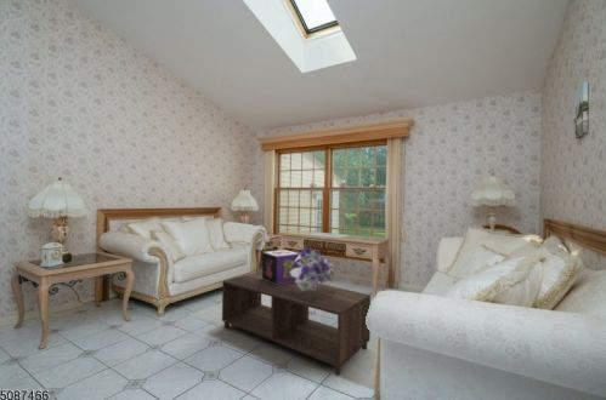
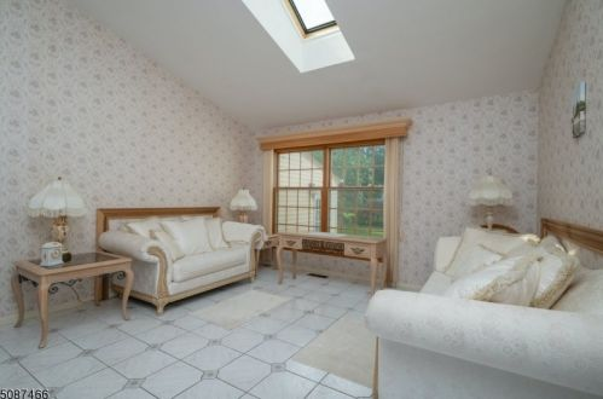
- decorative box (281, 265)
- coffee table (290, 312)
- bouquet (308, 269)
